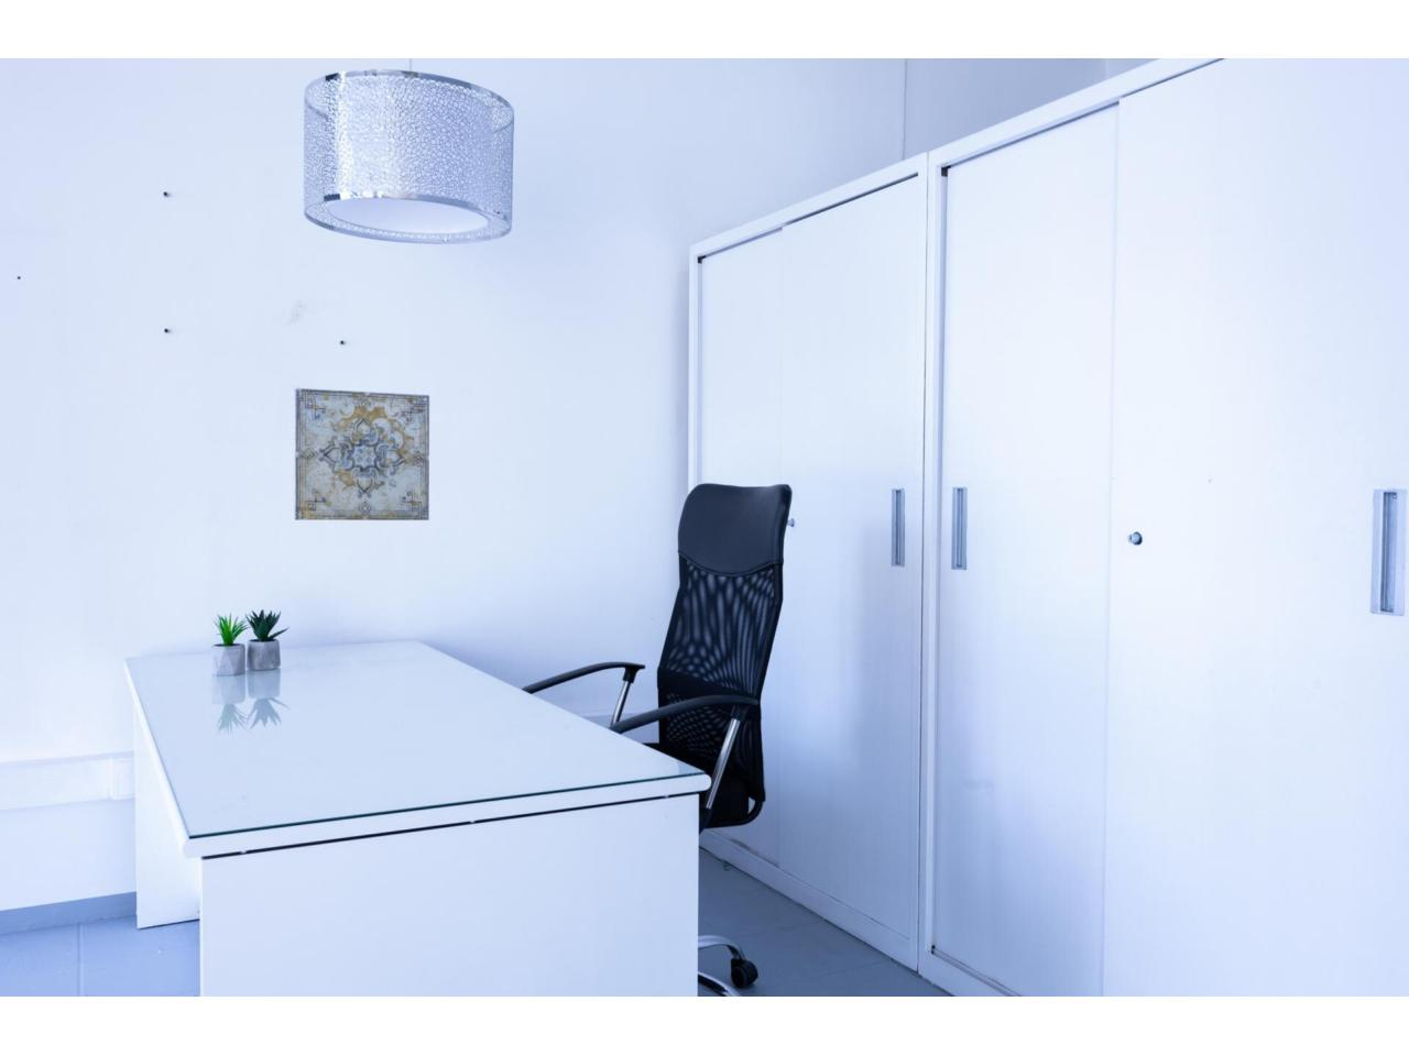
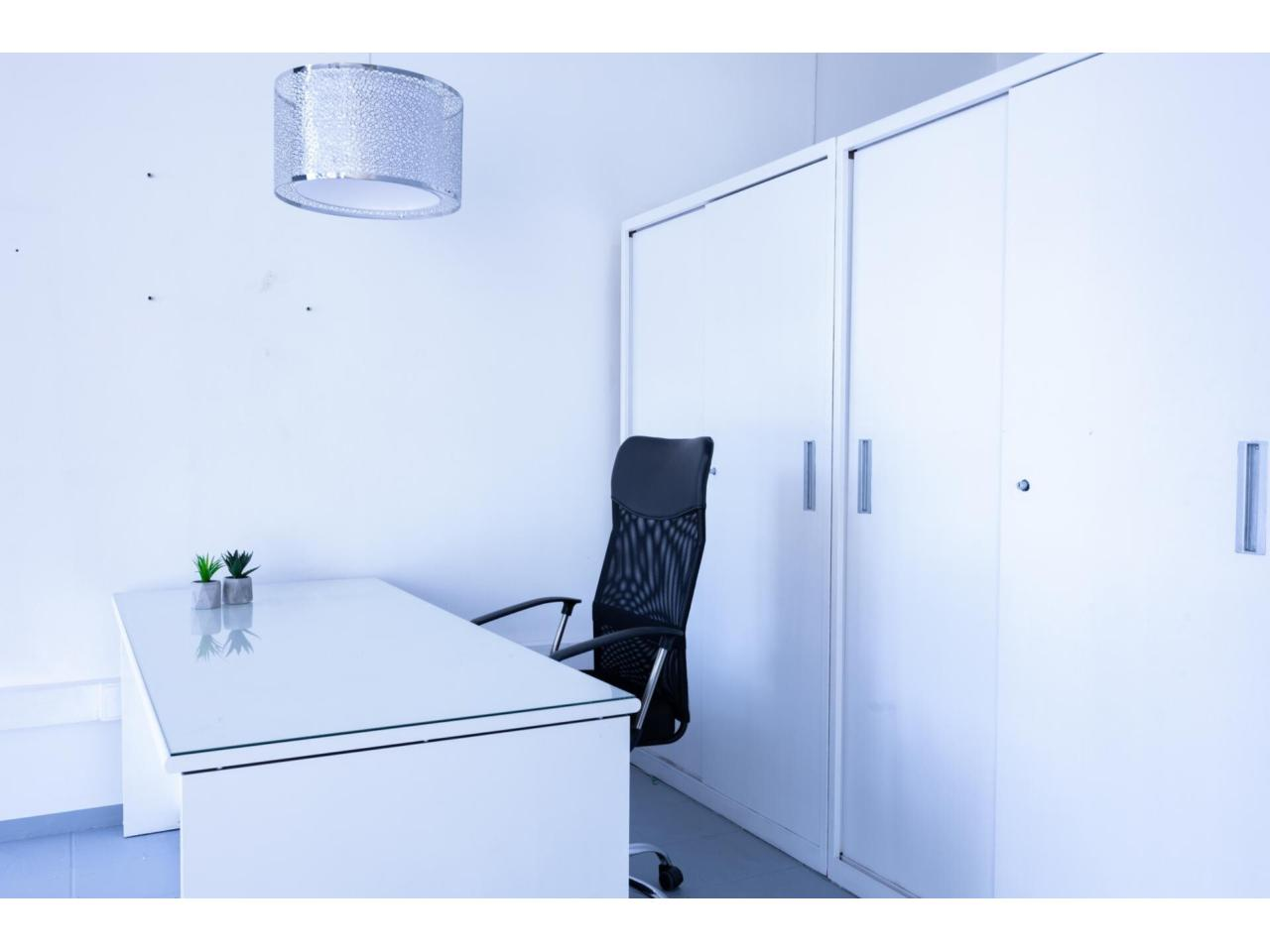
- wall art (363, 456)
